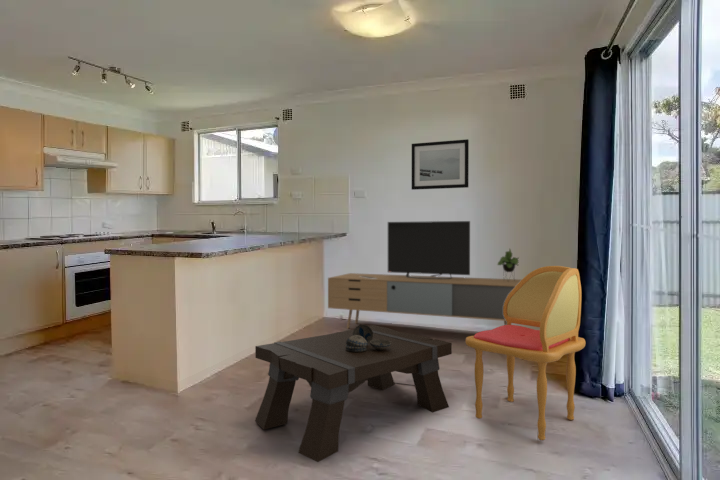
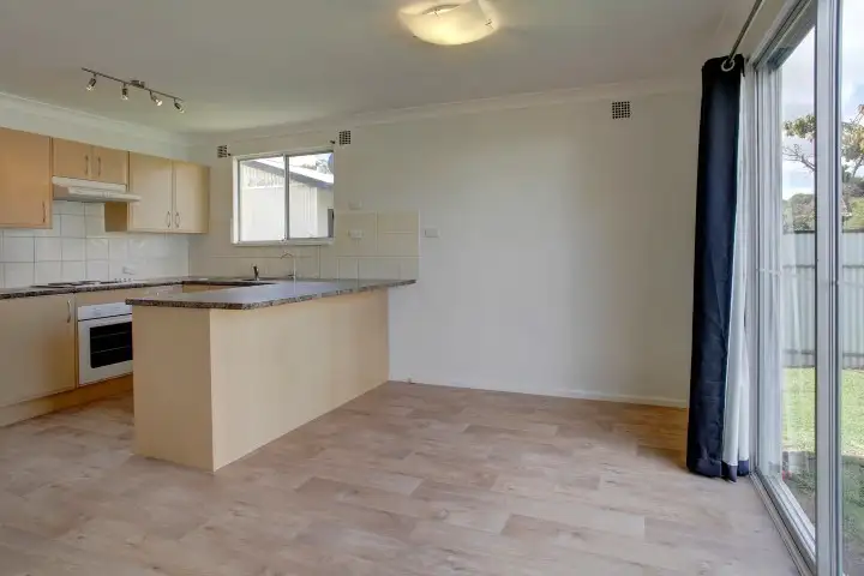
- wall art (439, 165)
- dining chair (524, 343)
- coffee table (355, 379)
- media console (426, 277)
- decorative bowl (365, 337)
